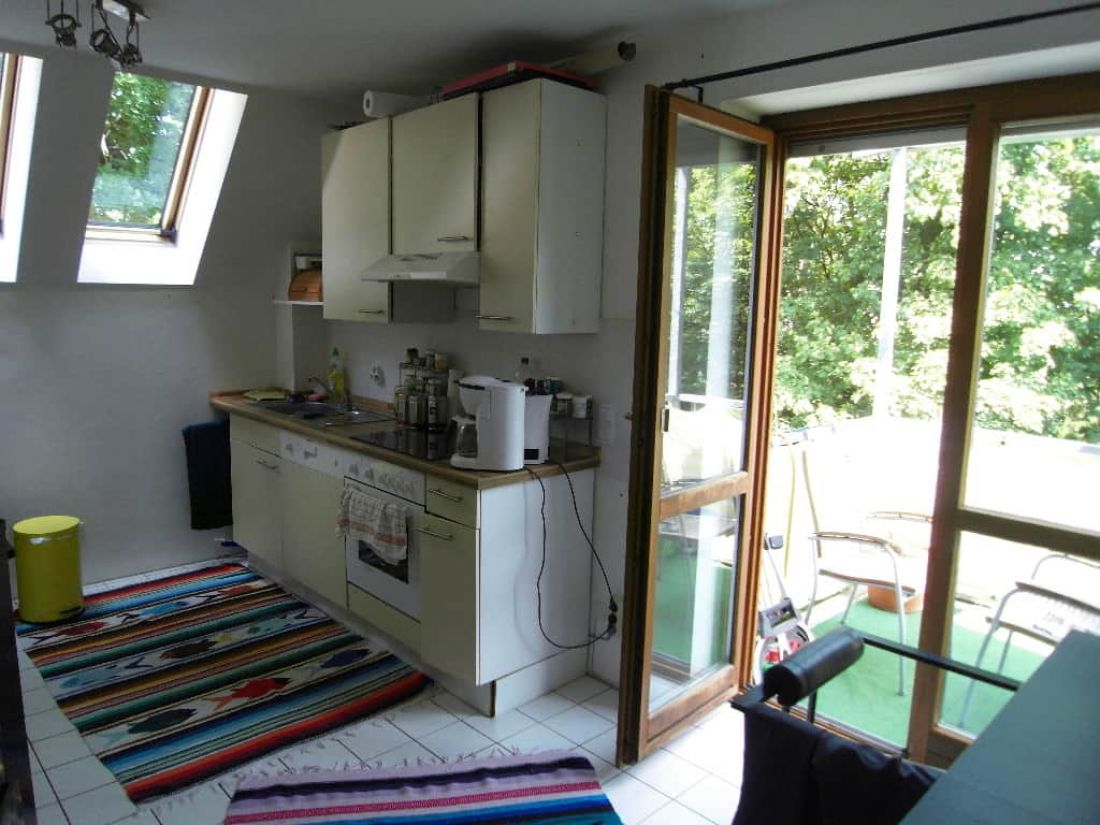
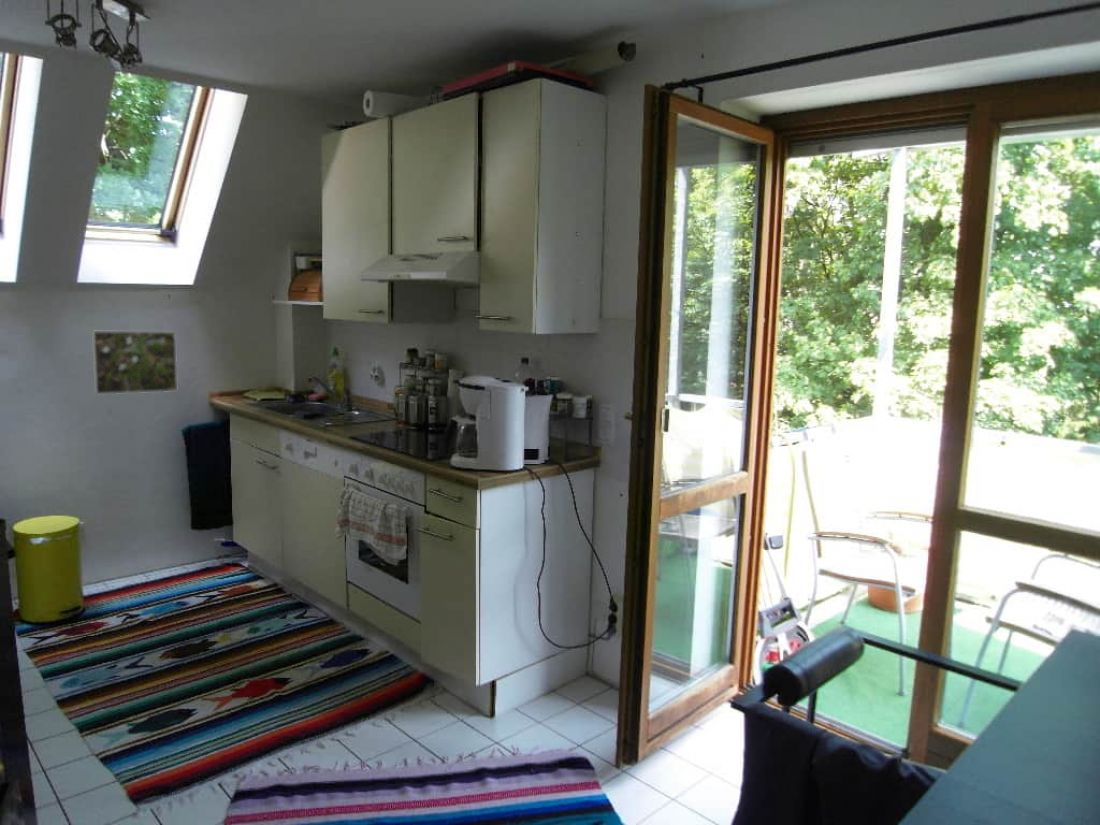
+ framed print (136, 361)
